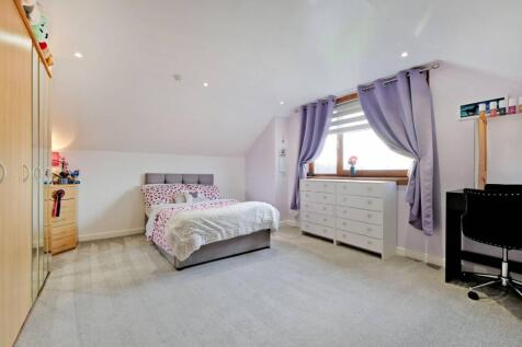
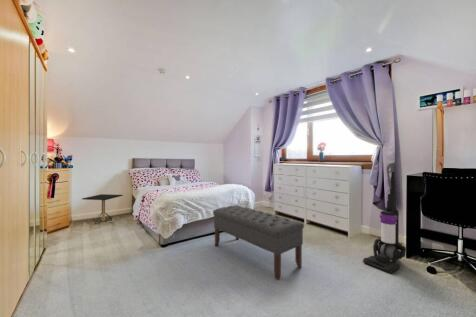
+ side table (103, 208)
+ bench (253, 234)
+ vacuum cleaner (386, 213)
